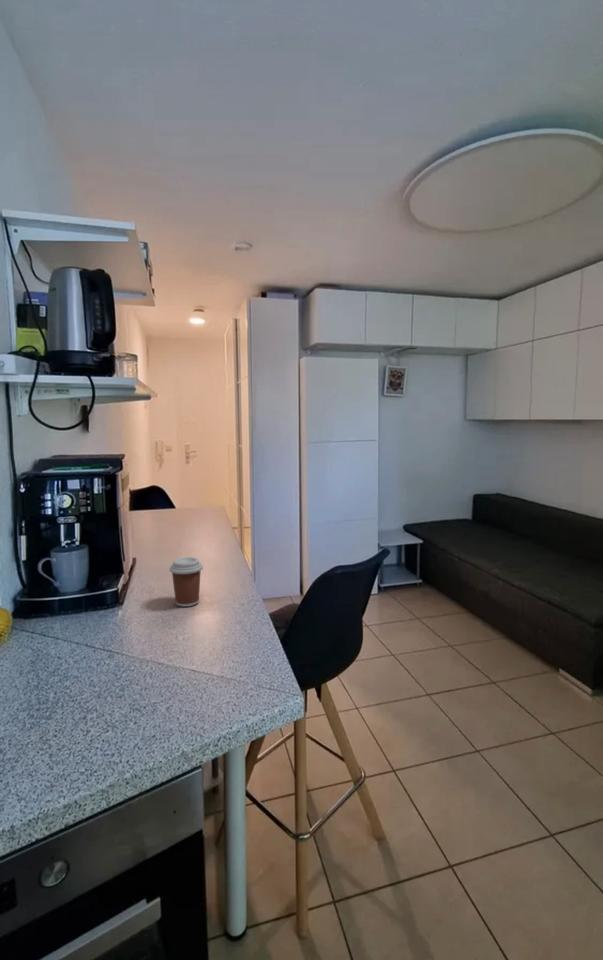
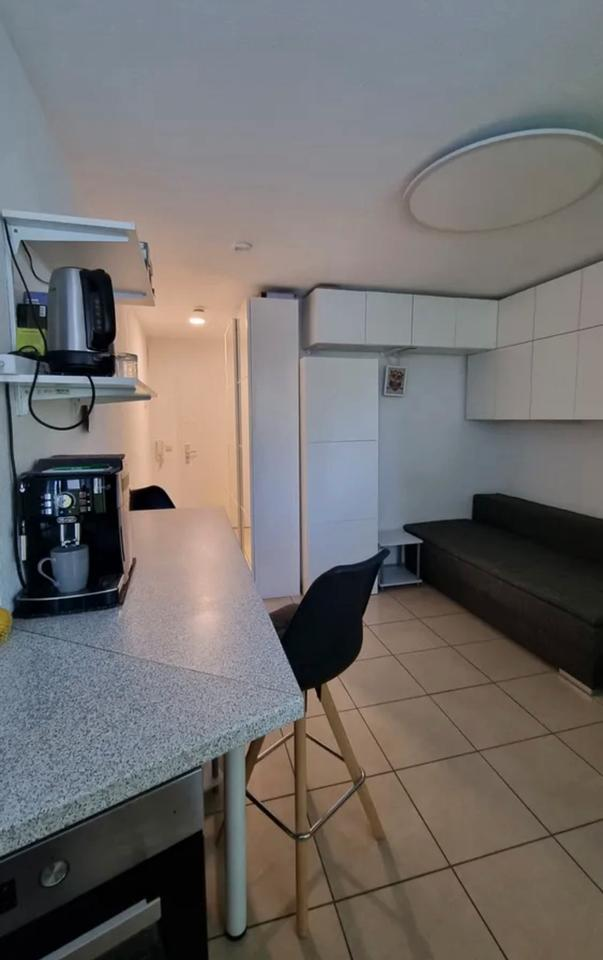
- coffee cup (186, 581)
